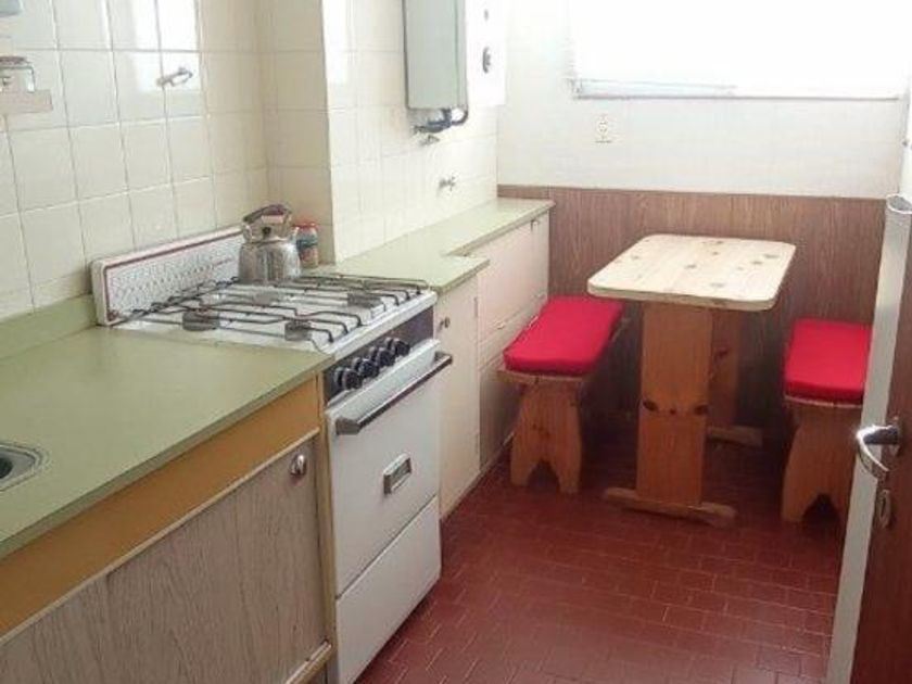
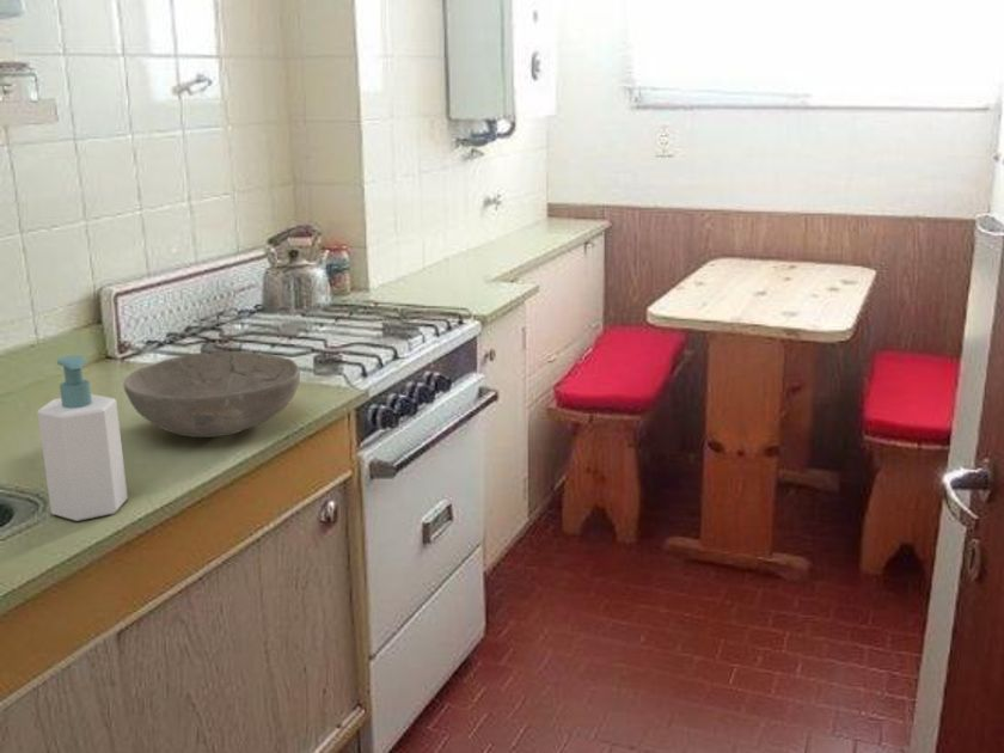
+ bowl (215, 399)
+ soap bottle (80, 434)
